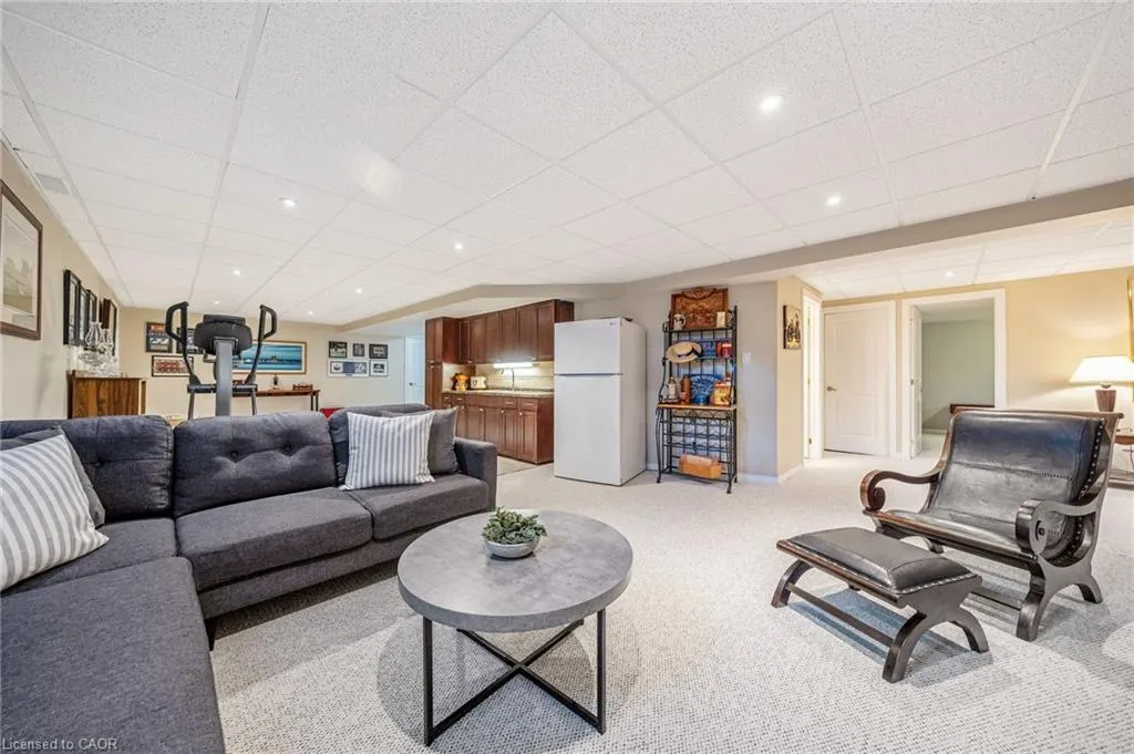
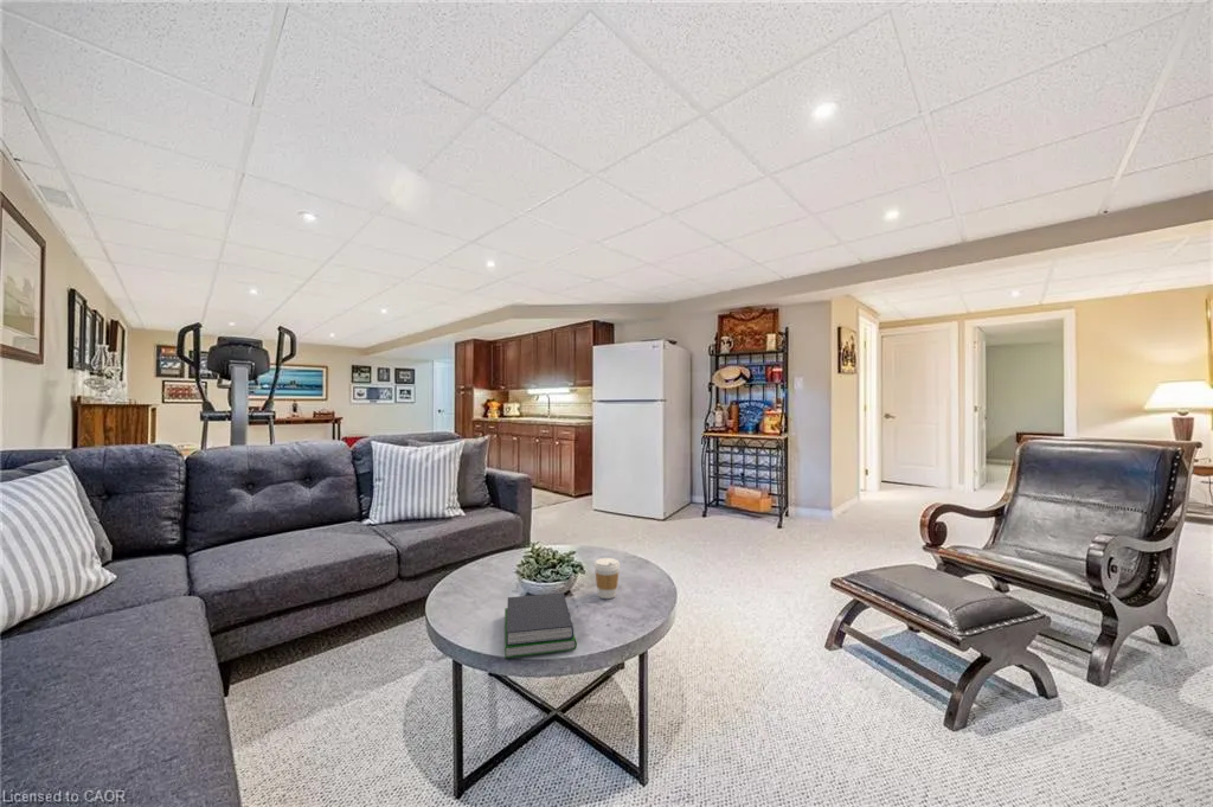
+ coffee cup (606, 577)
+ book (538, 621)
